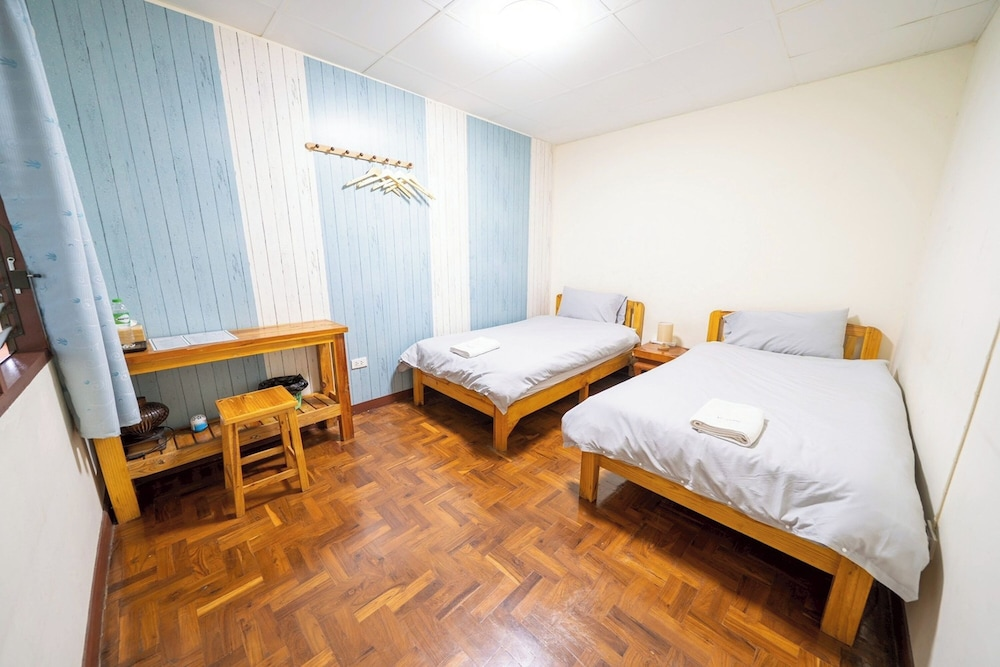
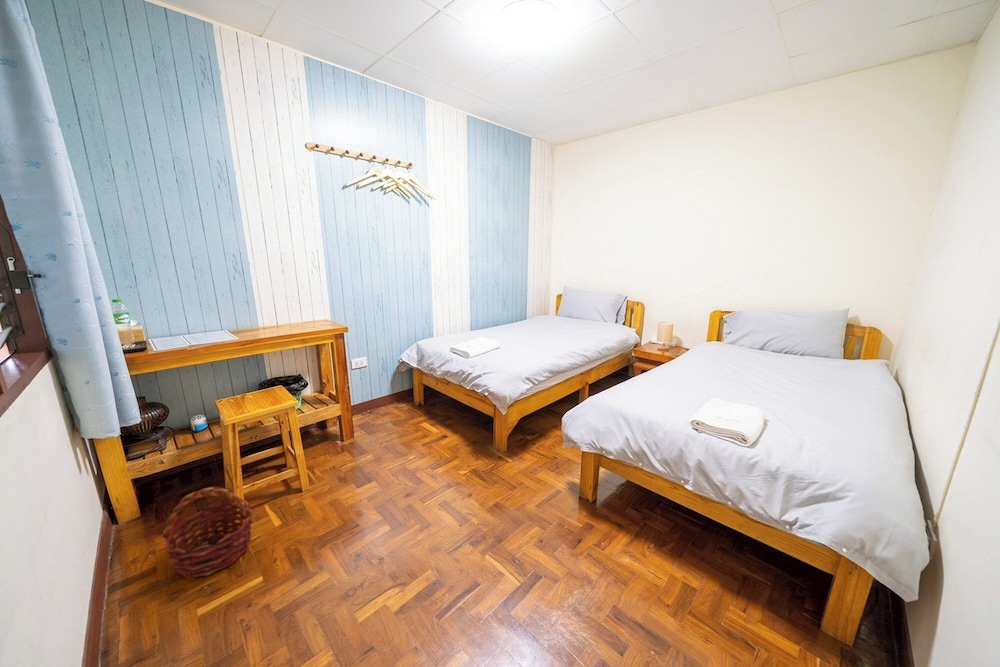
+ basket (208, 522)
